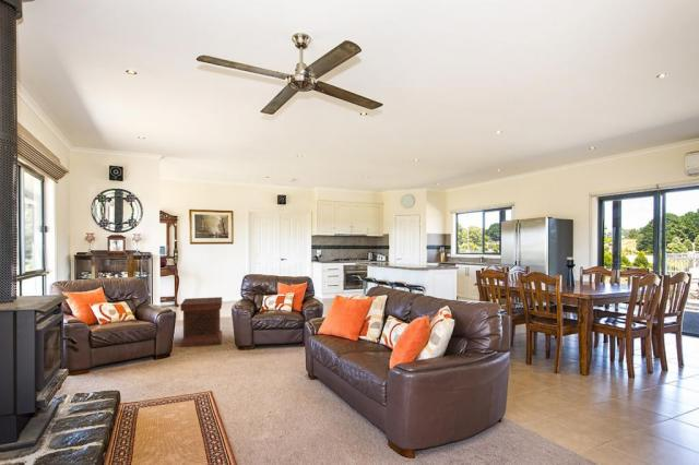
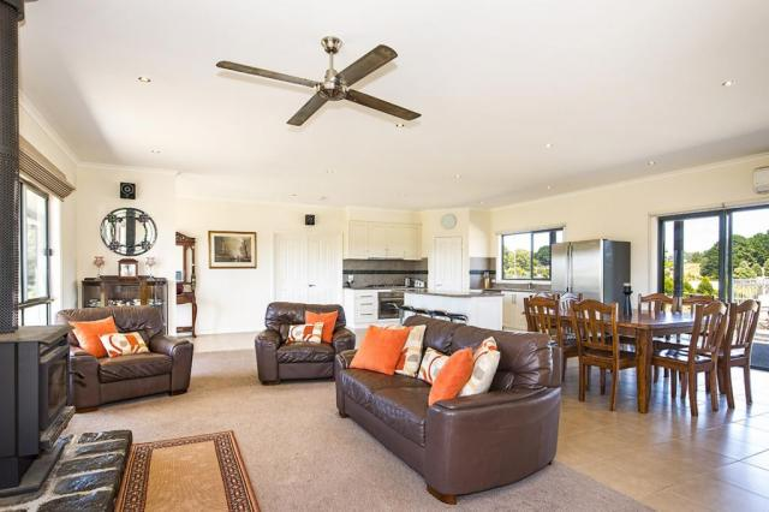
- side table (202, 320)
